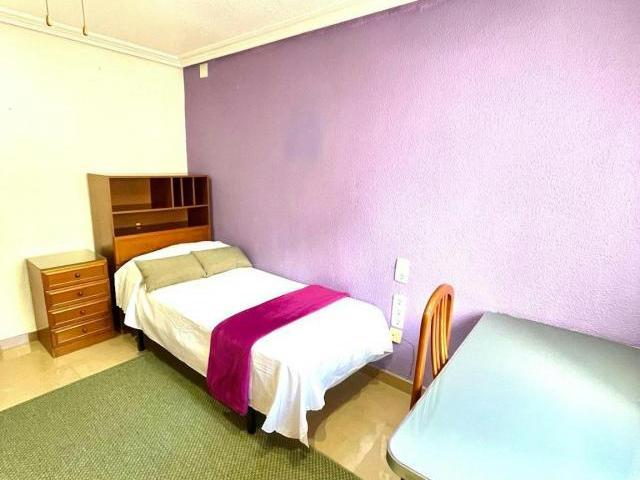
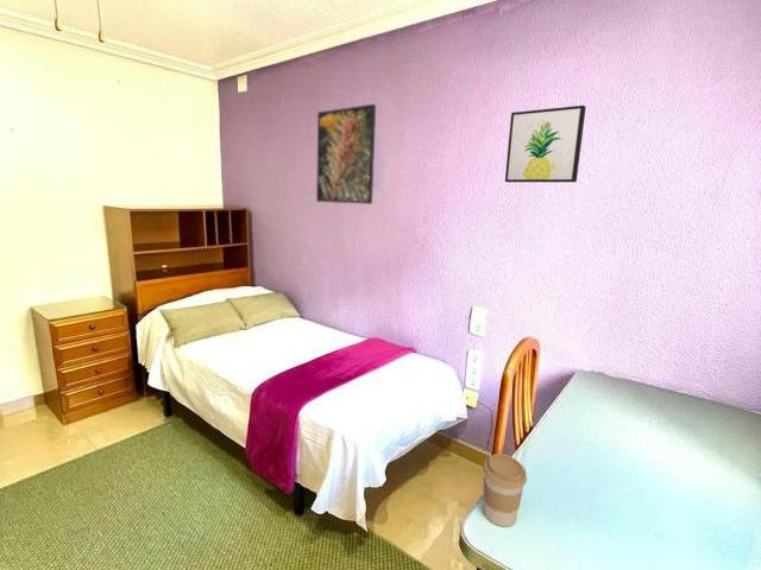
+ coffee cup (502, 488)
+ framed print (344, 156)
+ wall art (542, 146)
